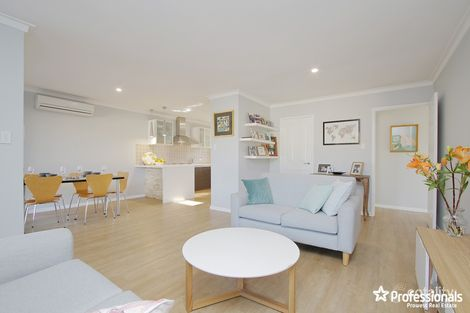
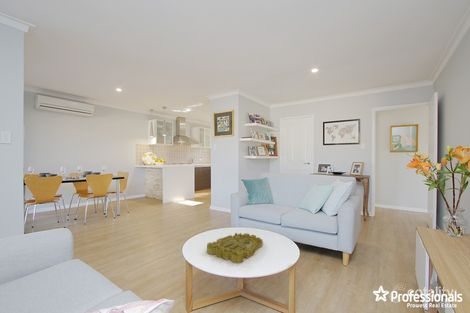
+ decorative tray (237, 244)
